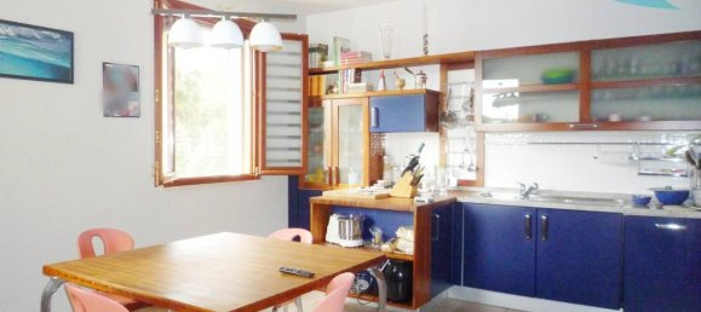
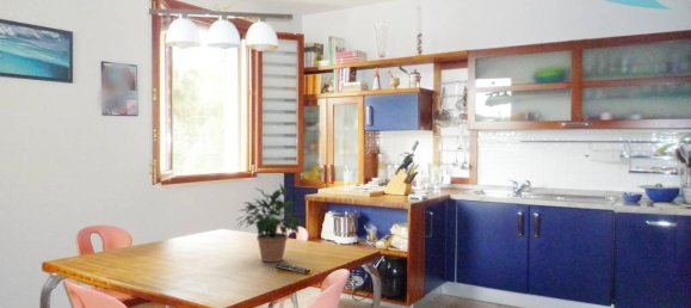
+ potted plant (267, 222)
